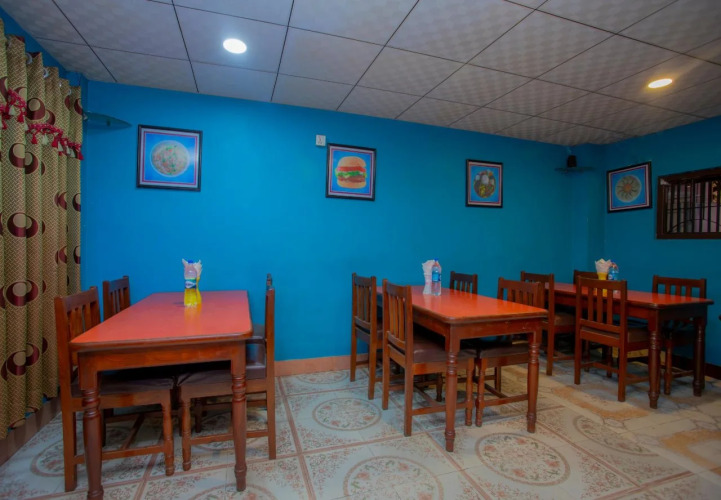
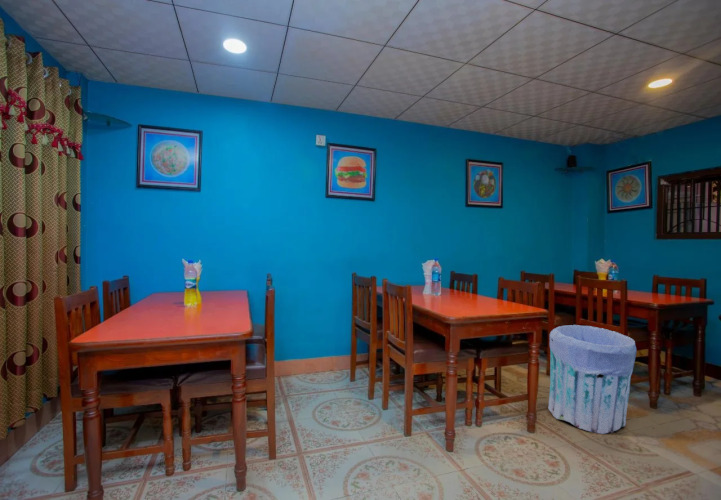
+ trash can (589, 375)
